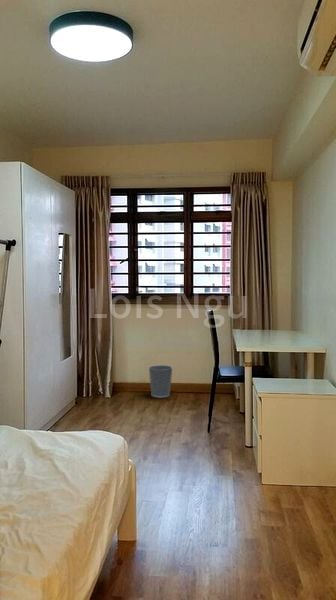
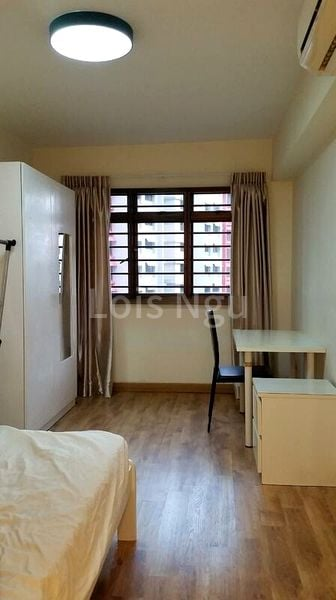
- wastebasket (160, 381)
